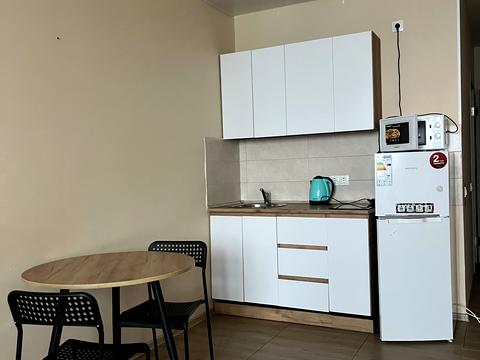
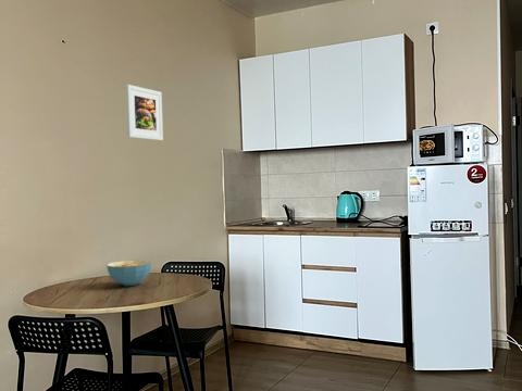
+ cereal bowl (129, 274)
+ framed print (145, 113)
